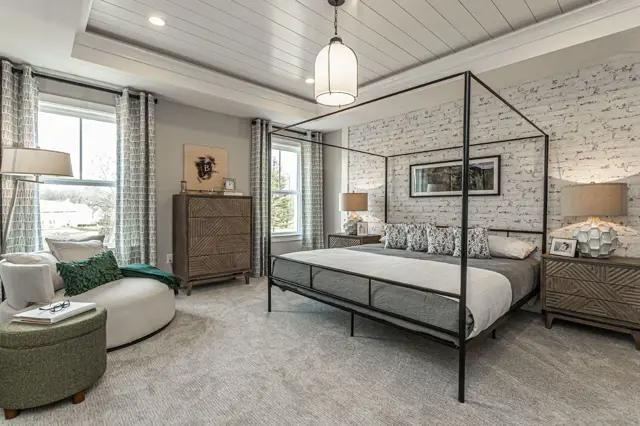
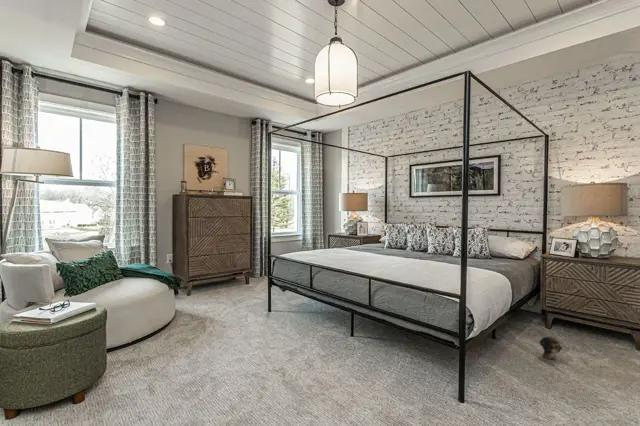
+ plush toy (551, 345)
